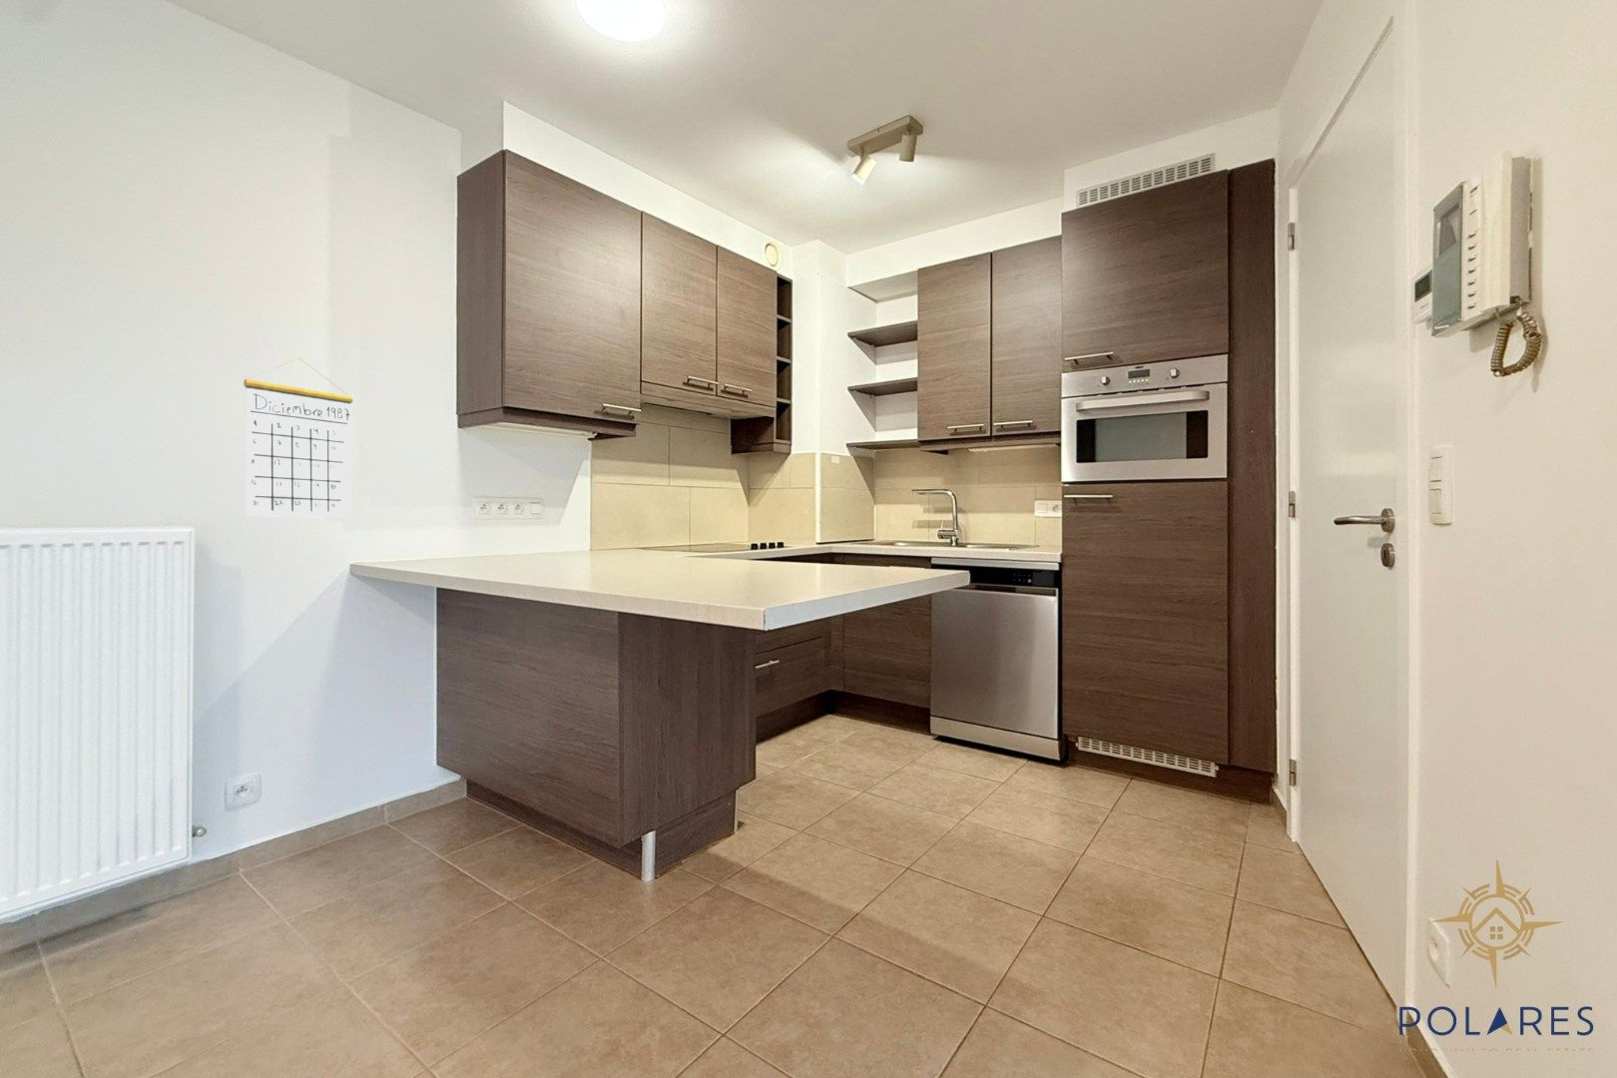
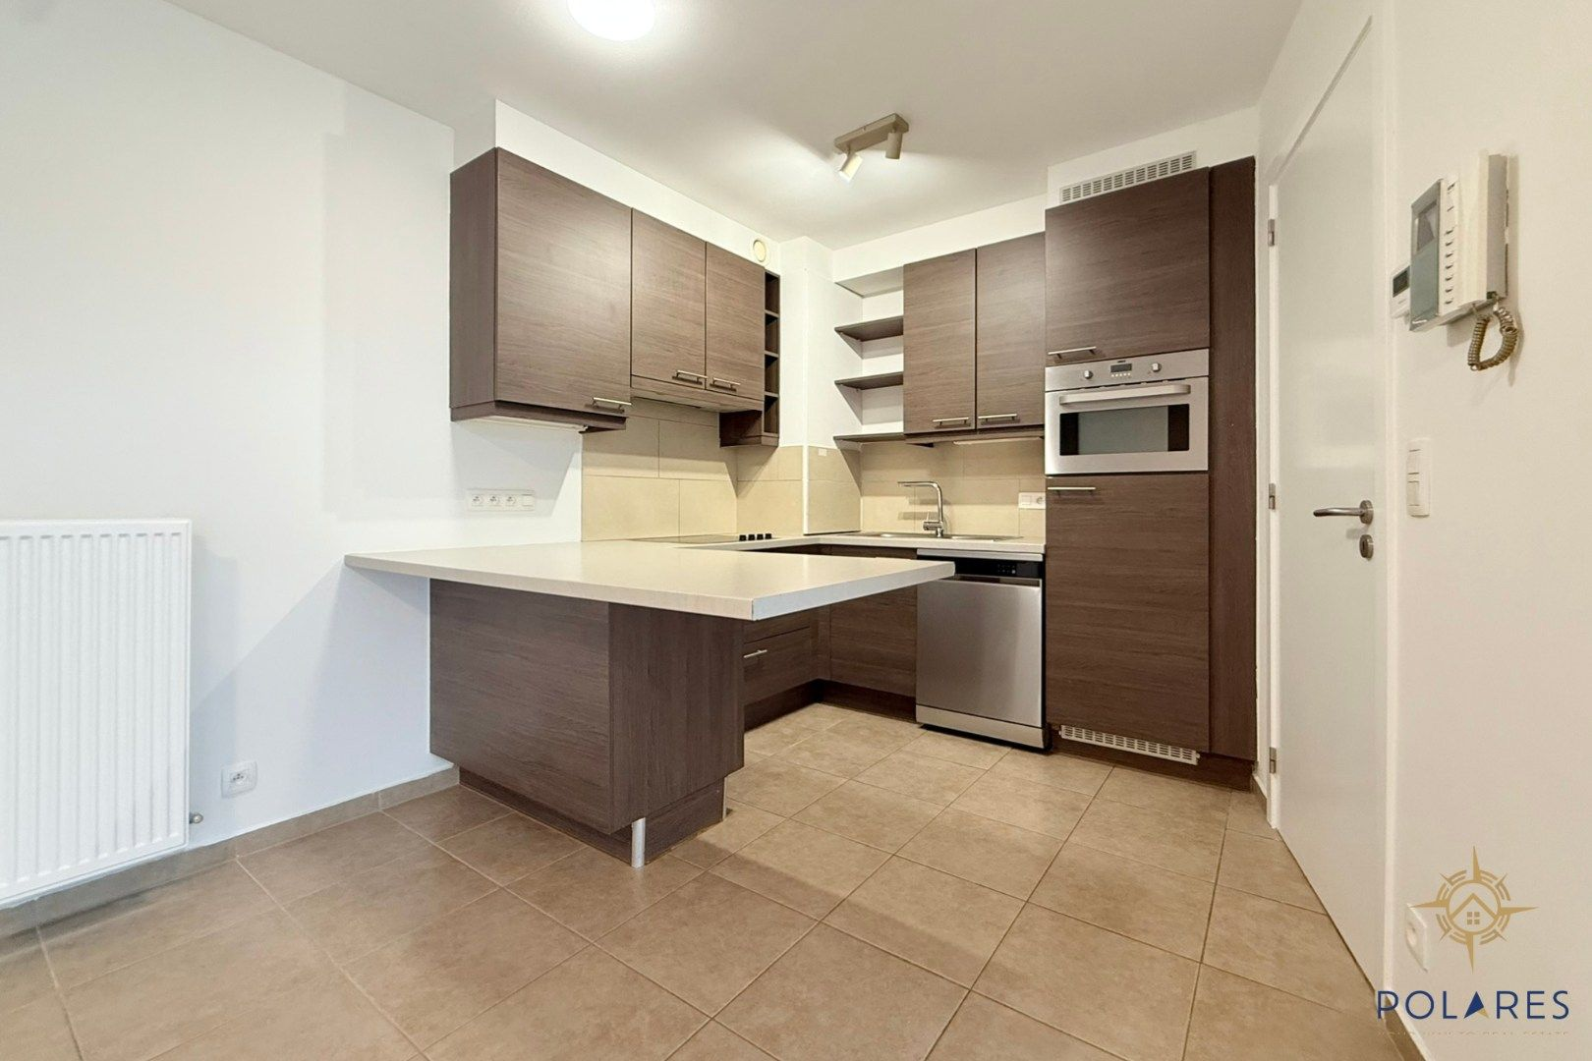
- calendar (301, 437)
